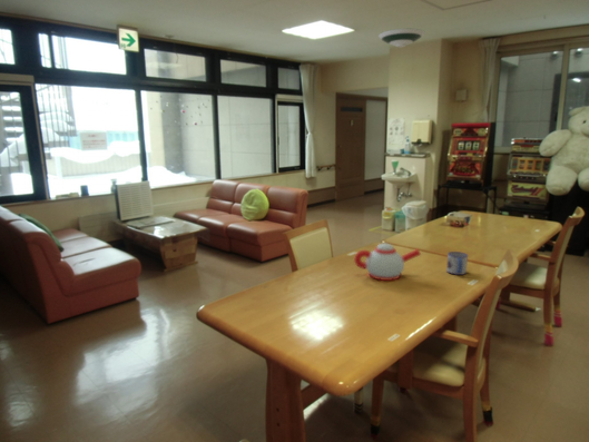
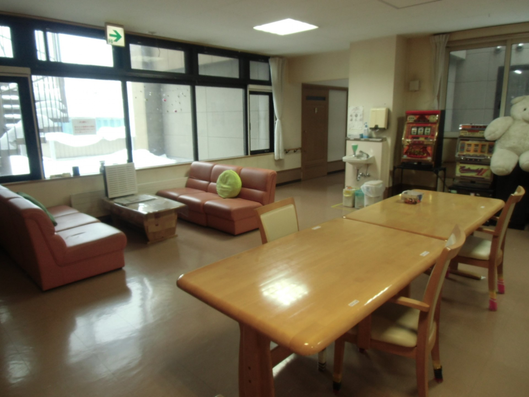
- mug (458, 264)
- teapot (387, 259)
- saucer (401, 40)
